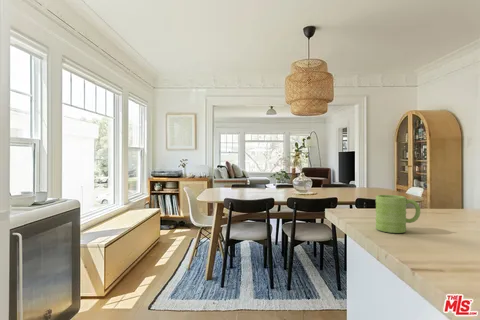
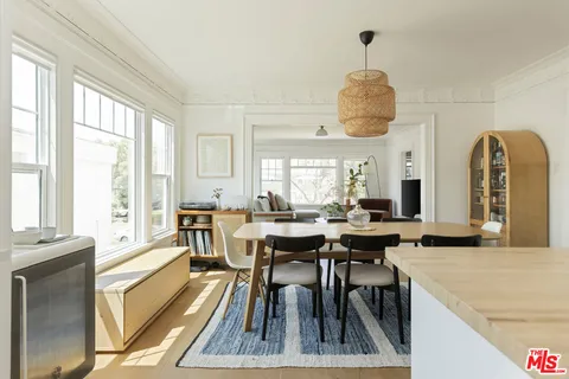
- mug (397, 213)
